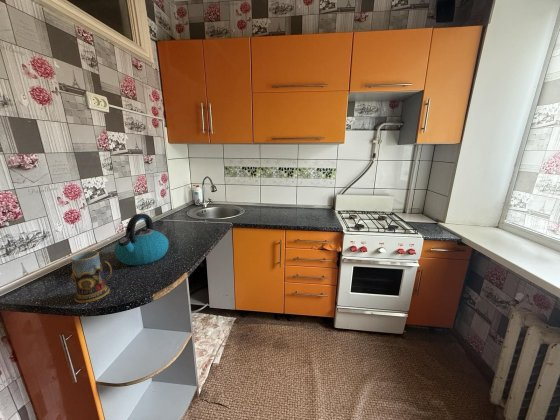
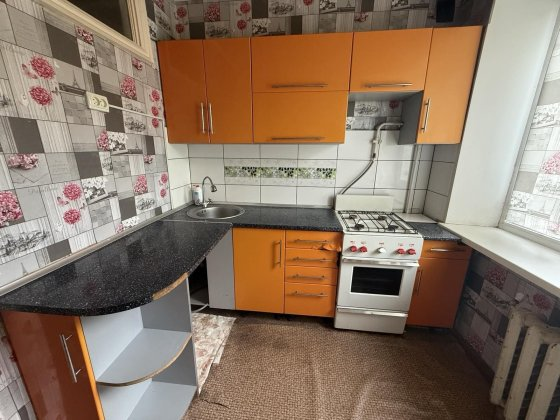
- mug (92, 275)
- kettle (139, 237)
